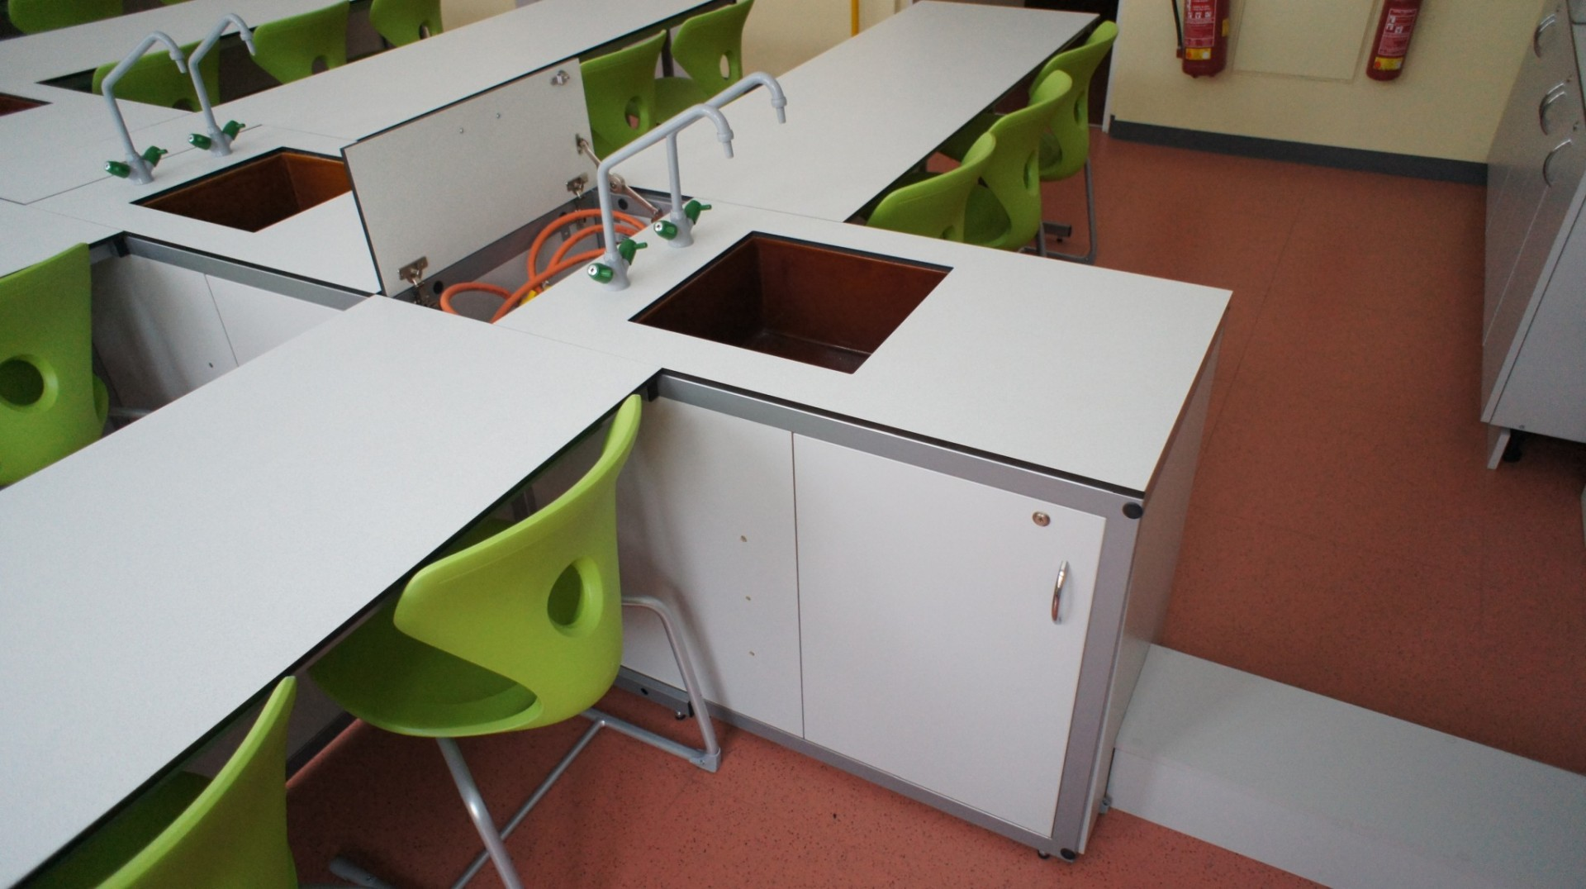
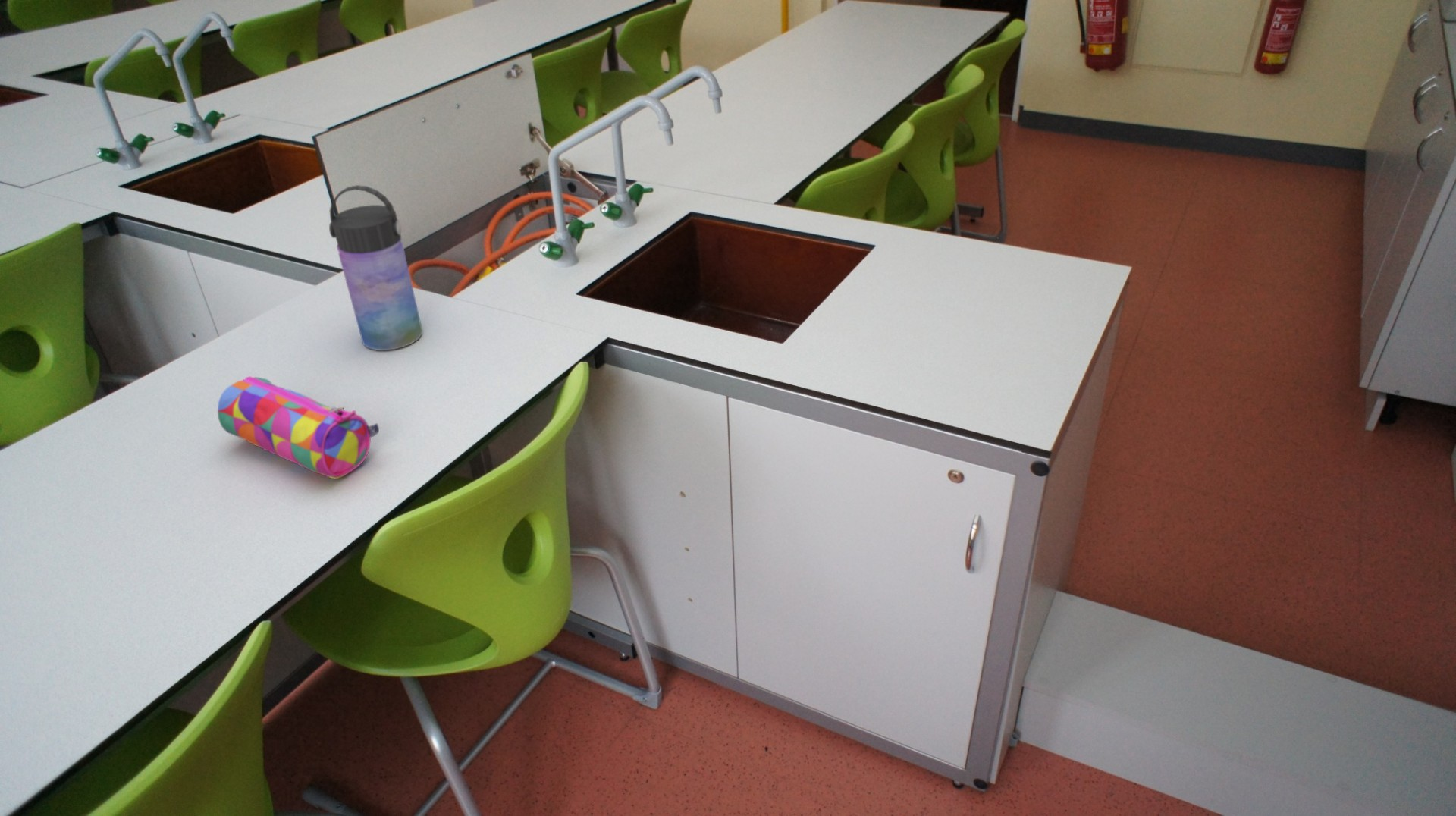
+ pencil case (296, 423)
+ water bottle (375, 265)
